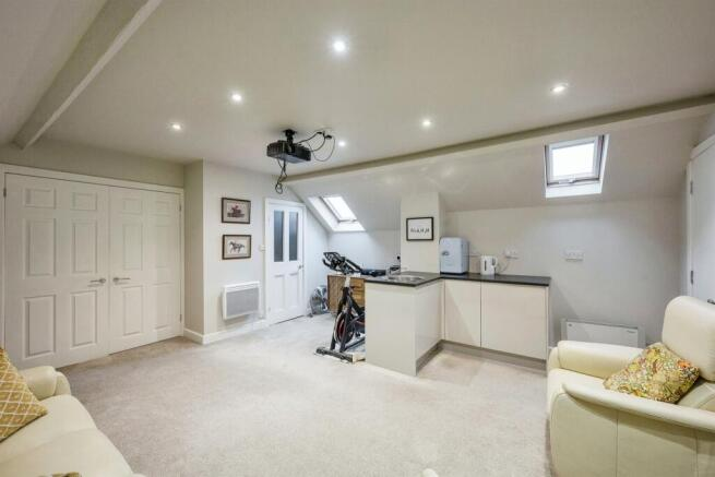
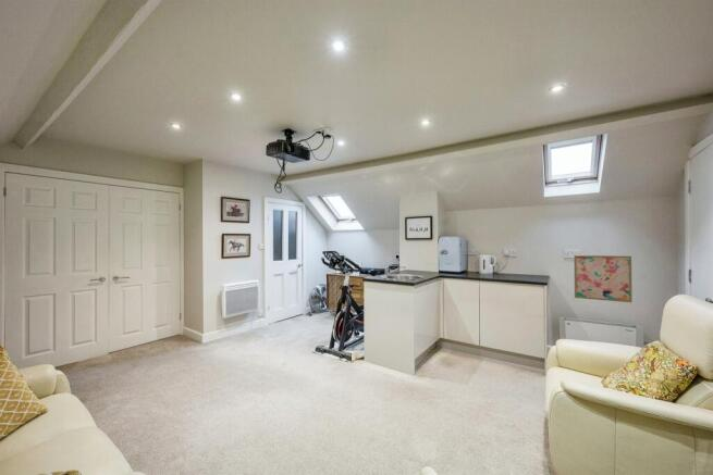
+ wall art (601, 277)
